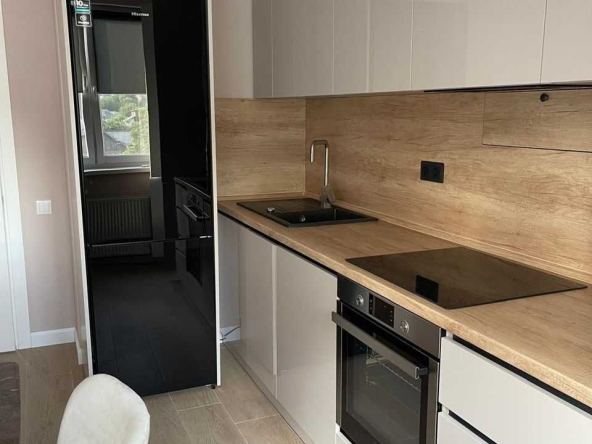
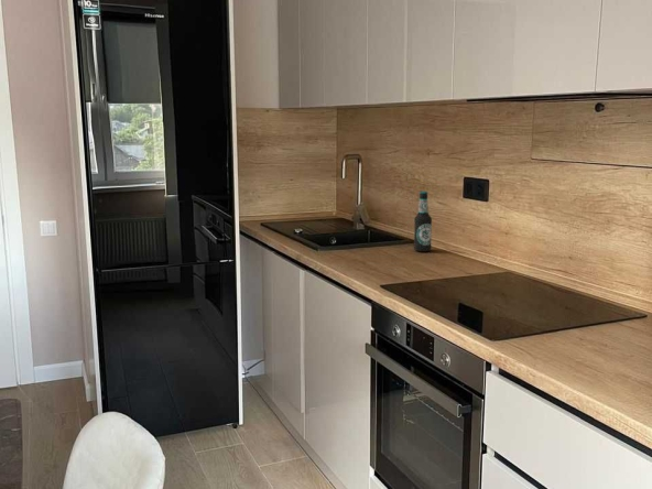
+ bottle (423, 221)
